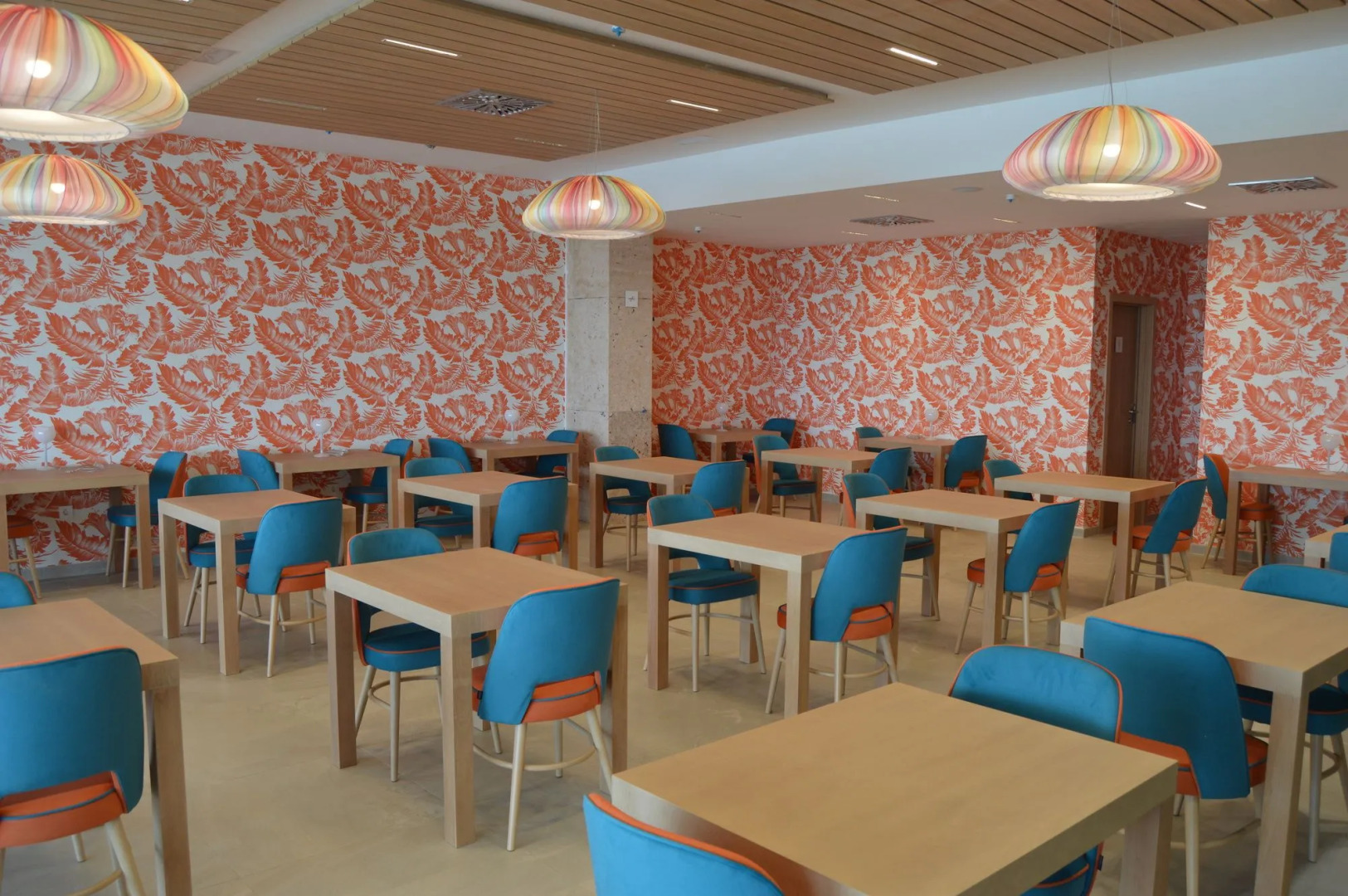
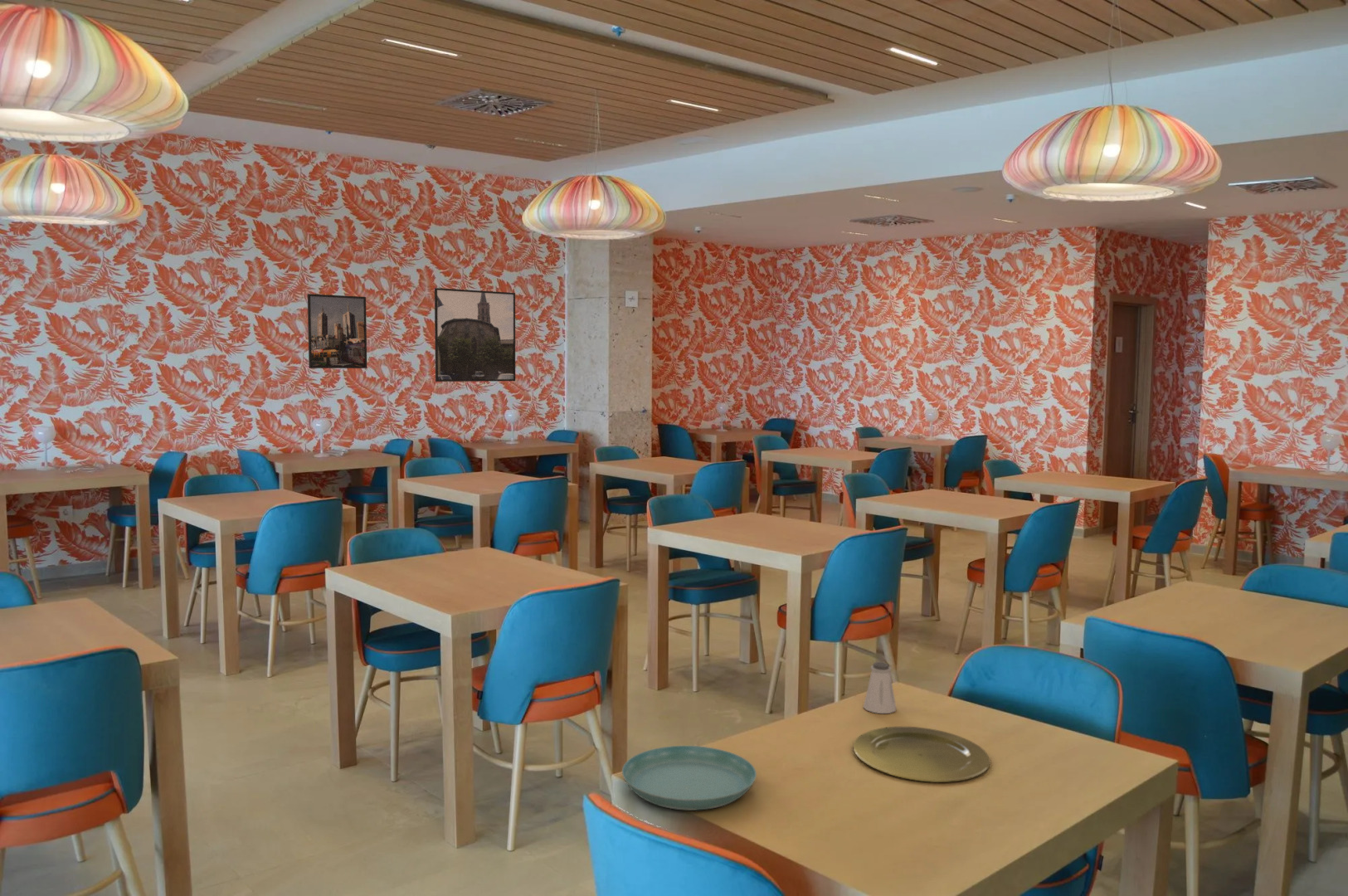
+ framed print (338, 332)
+ saltshaker (880, 686)
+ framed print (476, 336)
+ plate (920, 752)
+ saucer (689, 778)
